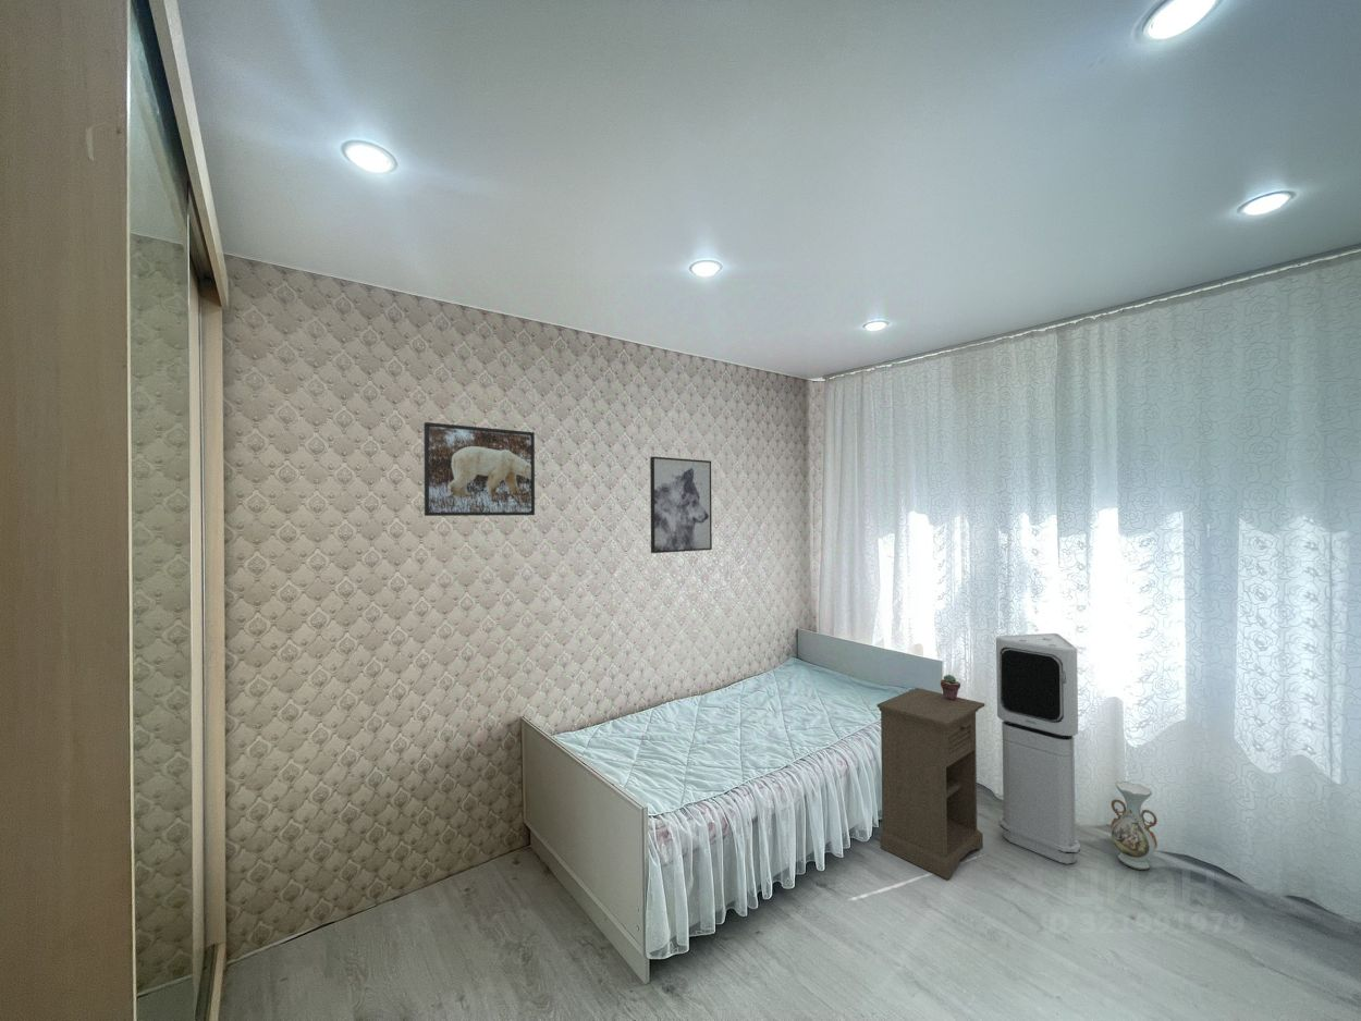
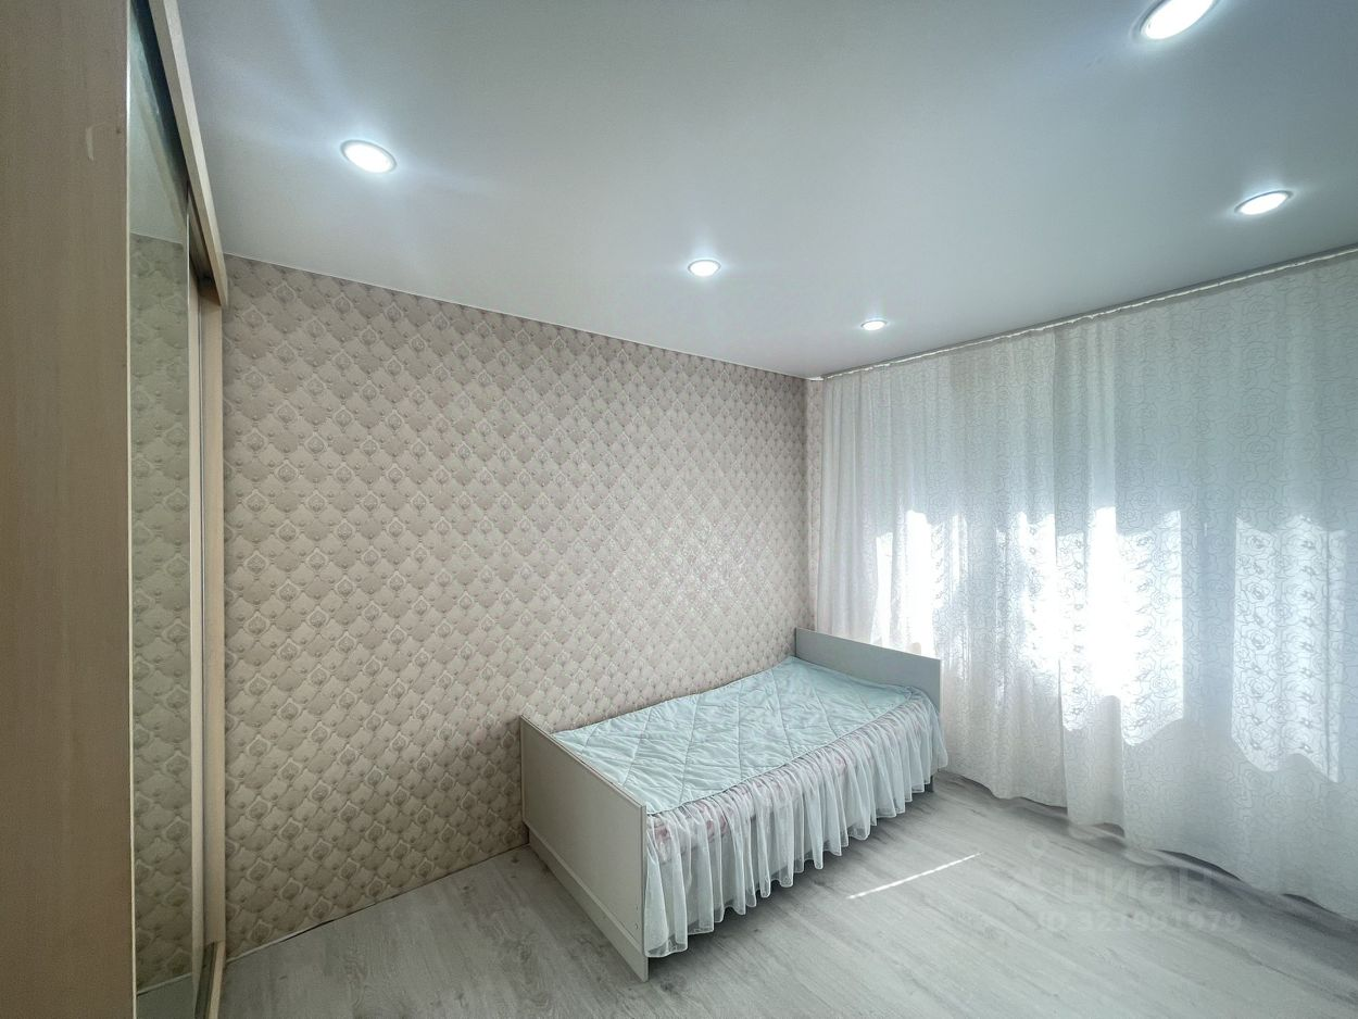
- nightstand (931, 775)
- vase (1132, 825)
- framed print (482, 471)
- air purifier (1044, 738)
- wall art (682, 505)
- potted succulent (949, 686)
